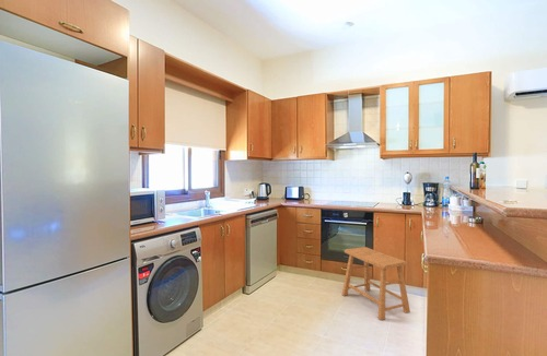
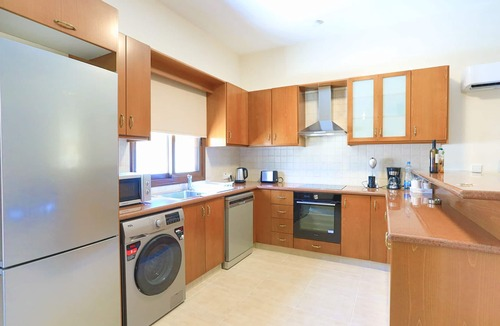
- stool (372, 282)
